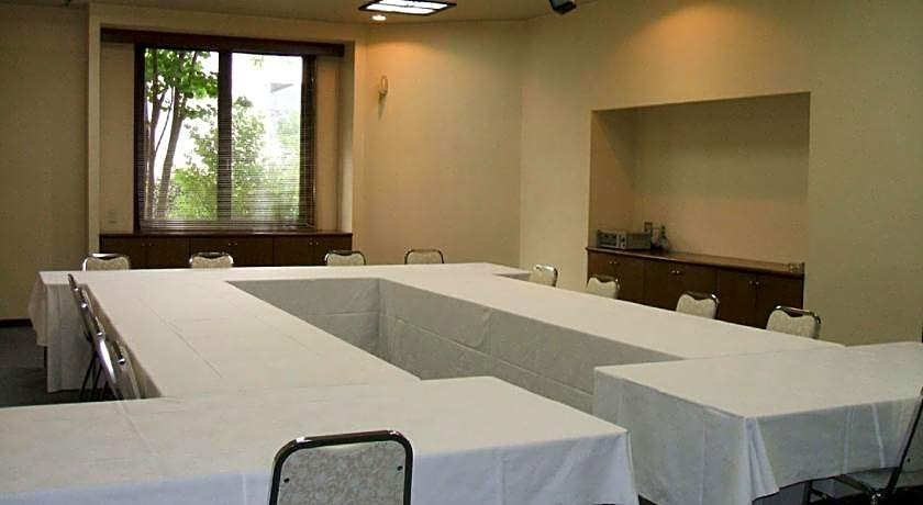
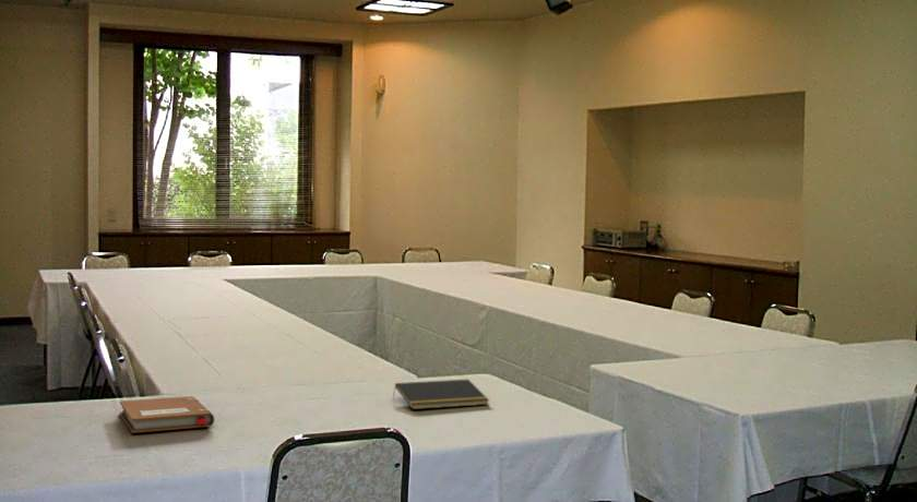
+ notebook (166, 414)
+ notepad (441, 393)
